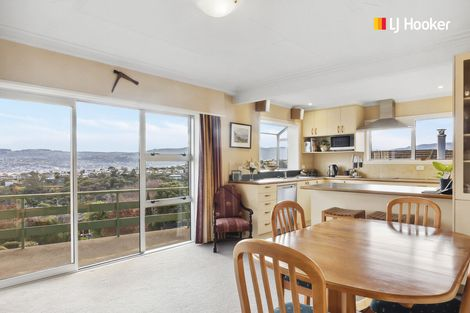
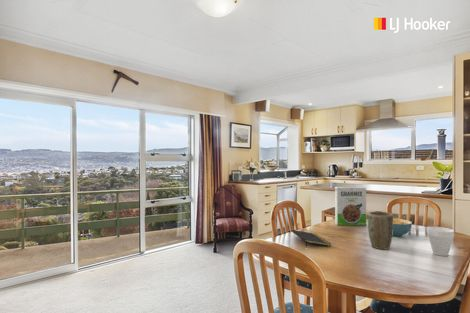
+ plant pot (380, 230)
+ cereal bowl (395, 228)
+ cereal box (350, 205)
+ notepad (310, 237)
+ cup (440, 241)
